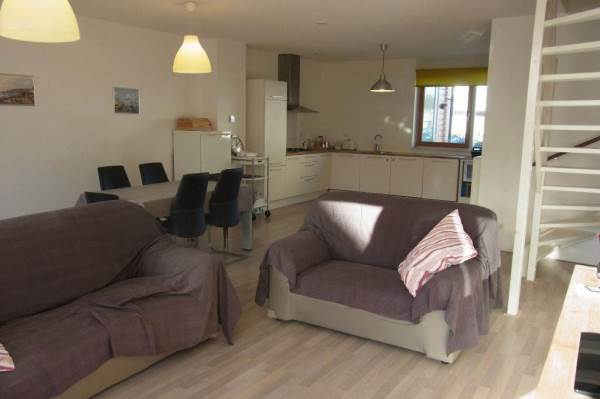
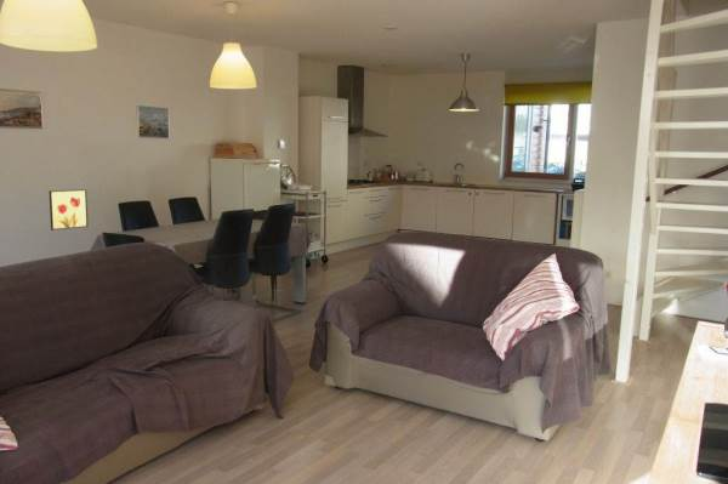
+ wall art (68, 209)
